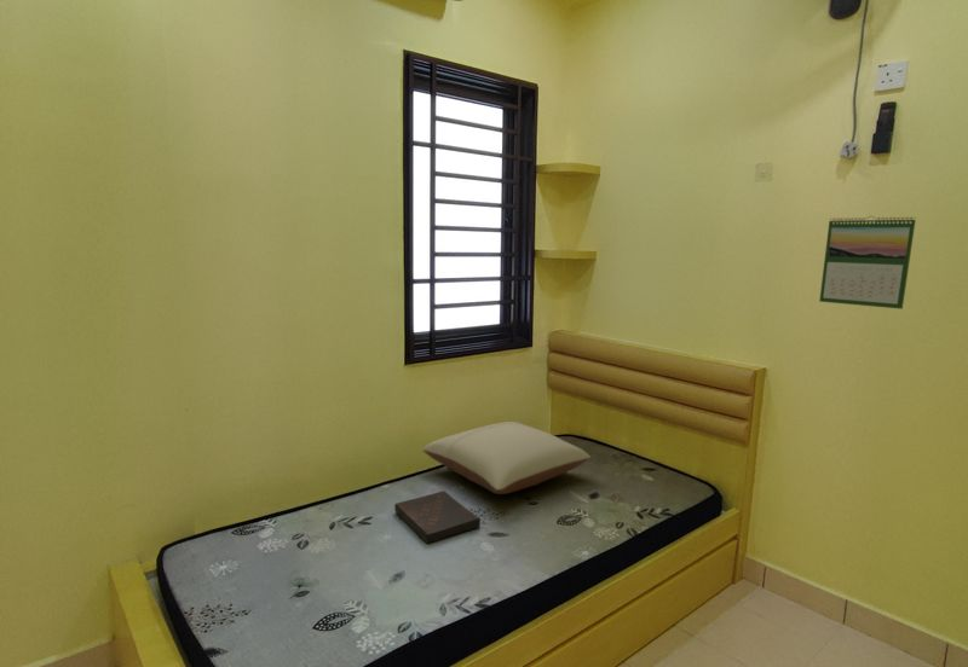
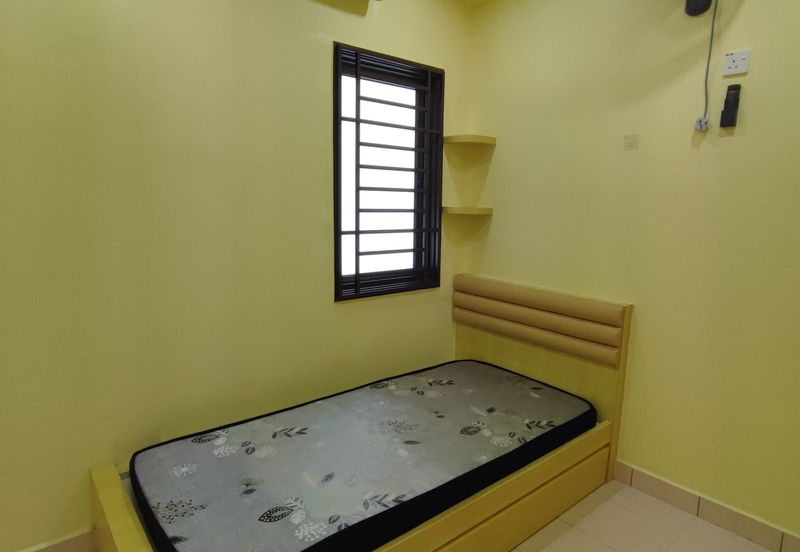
- pillow (506, 454)
- calendar (864, 261)
- book (436, 515)
